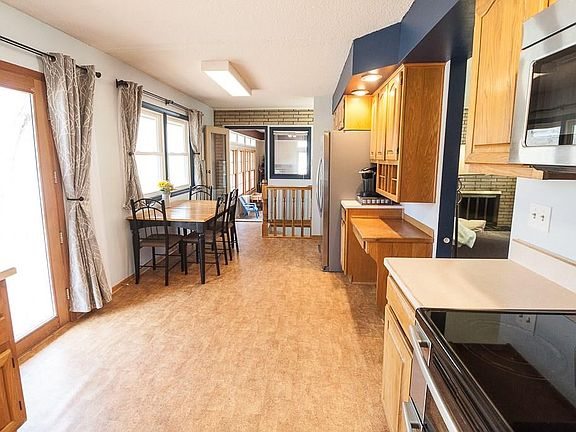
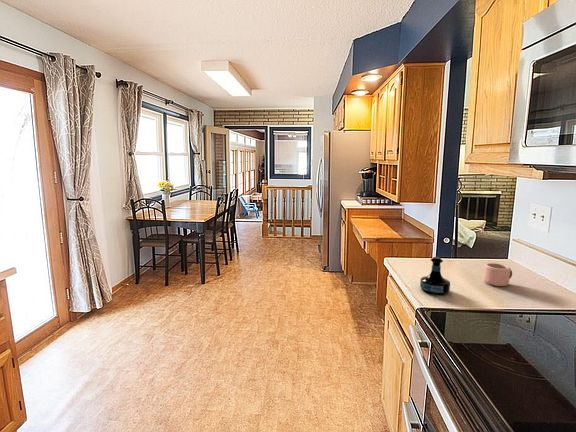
+ mug (499, 274)
+ tequila bottle (435, 274)
